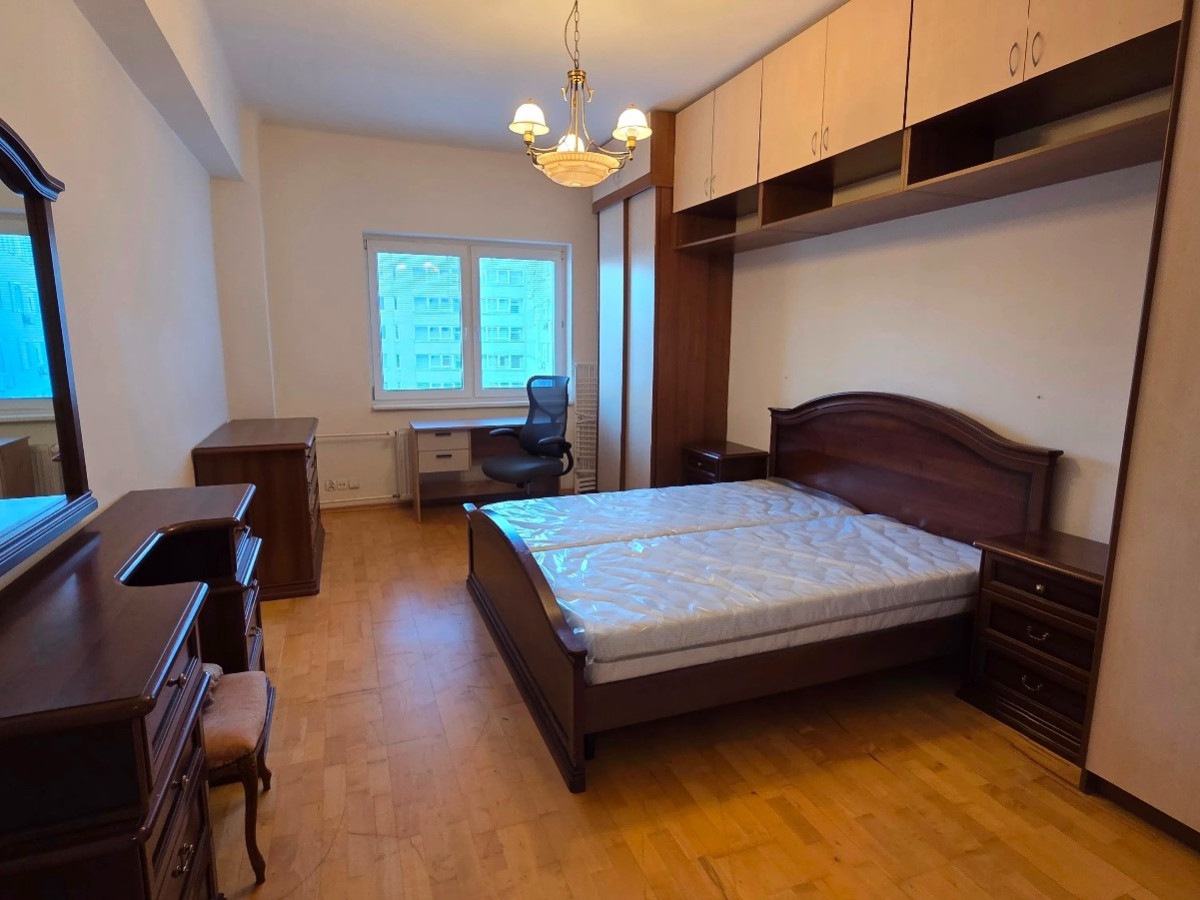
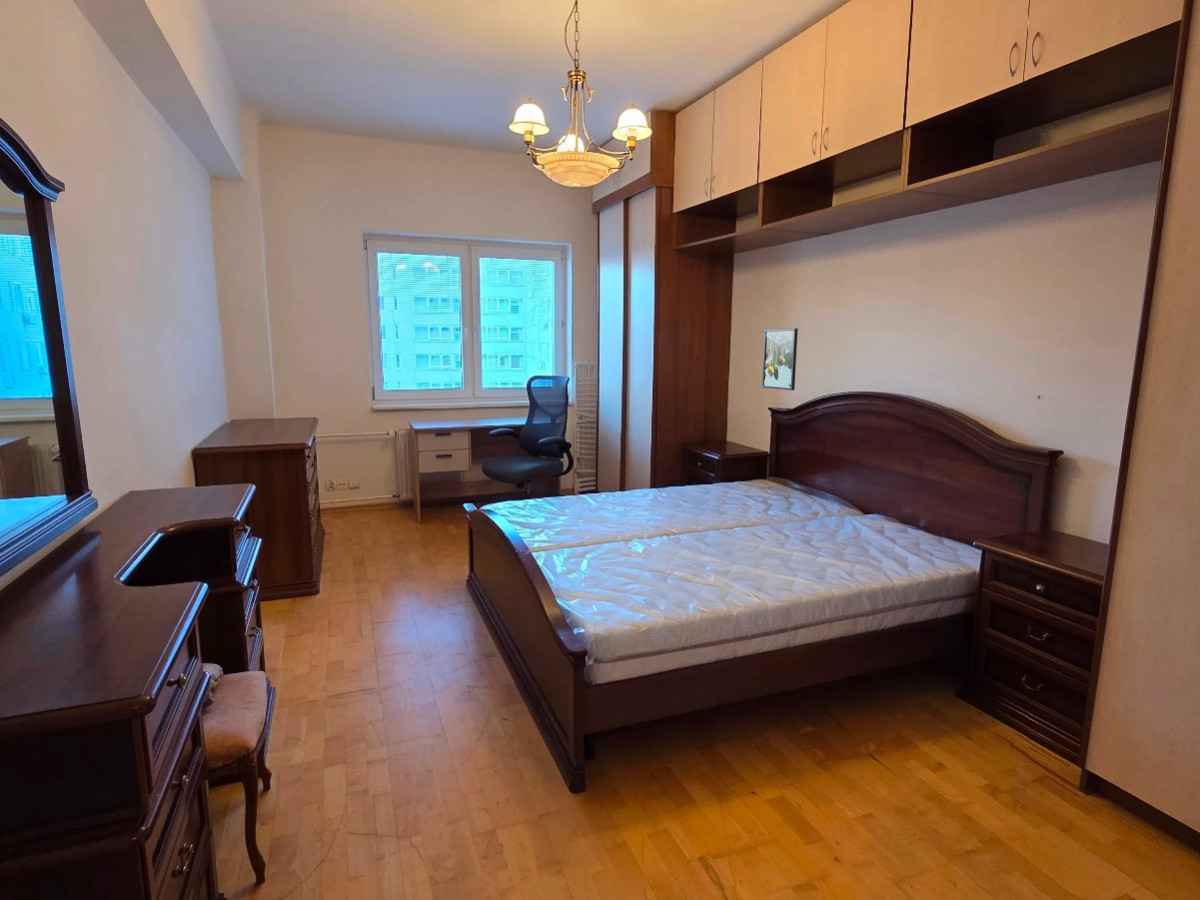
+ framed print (779, 359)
